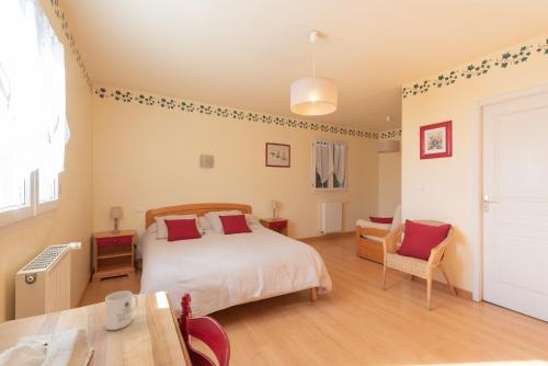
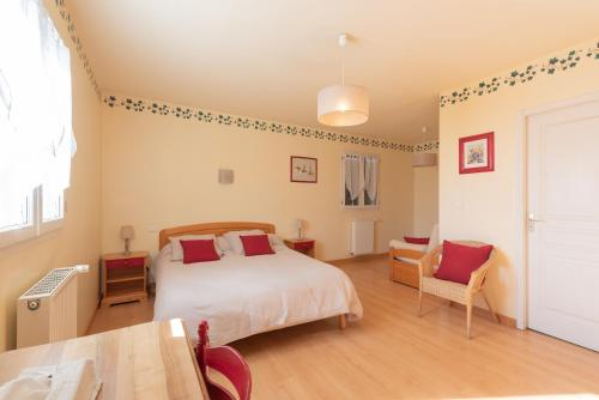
- mug (123, 307)
